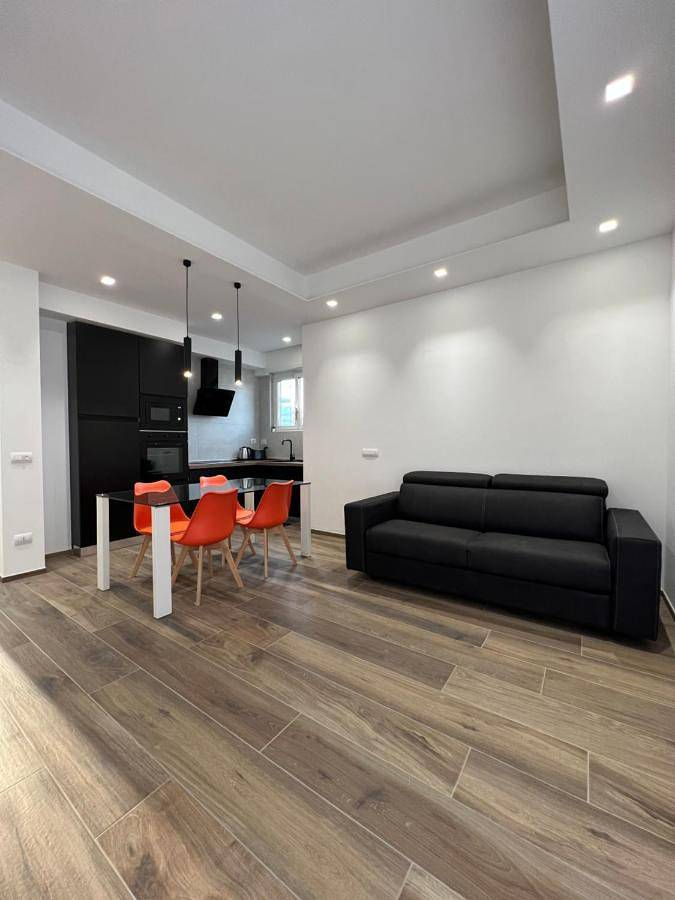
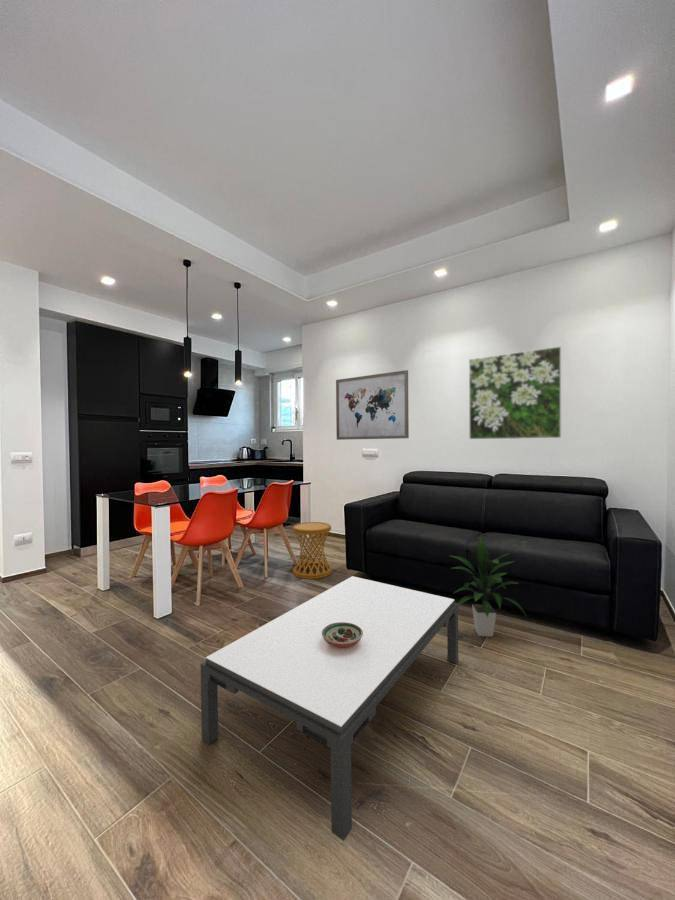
+ side table (312, 548)
+ coffee table (349, 658)
+ indoor plant (486, 588)
+ decorative bowl (342, 636)
+ wall art (370, 407)
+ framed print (512, 396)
